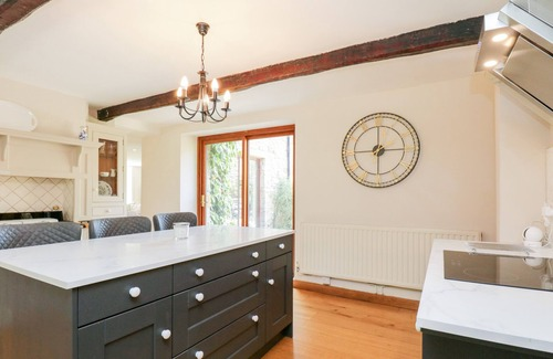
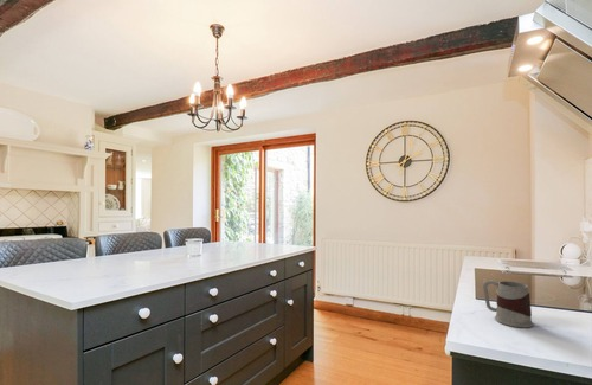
+ mug (507, 301)
